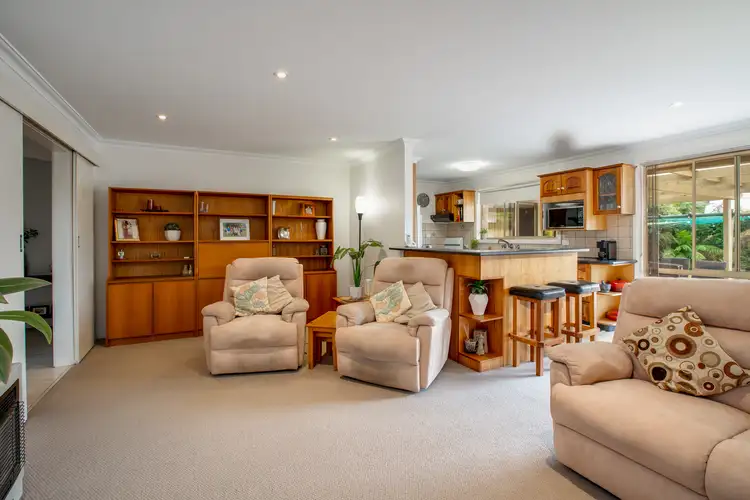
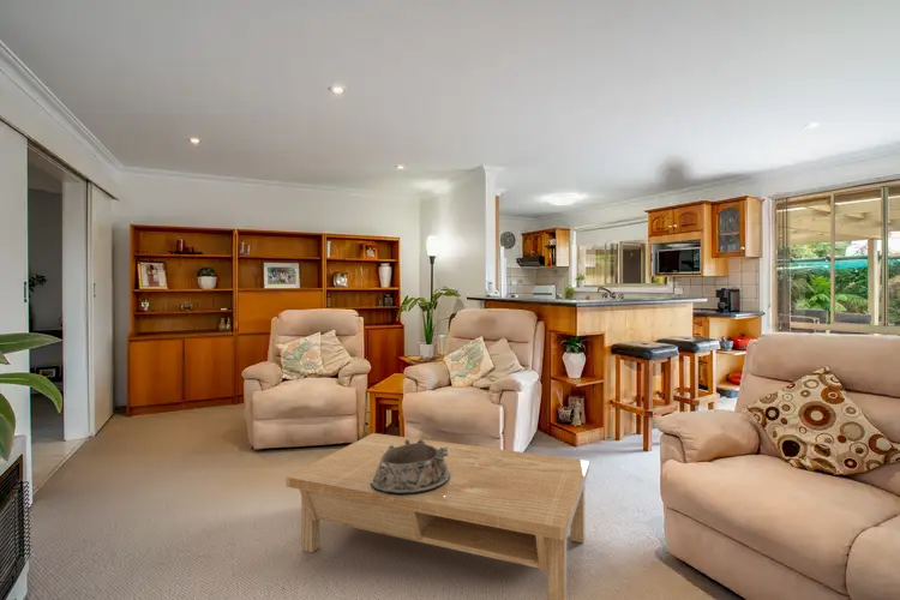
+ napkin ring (412, 463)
+ coffee table (444, 506)
